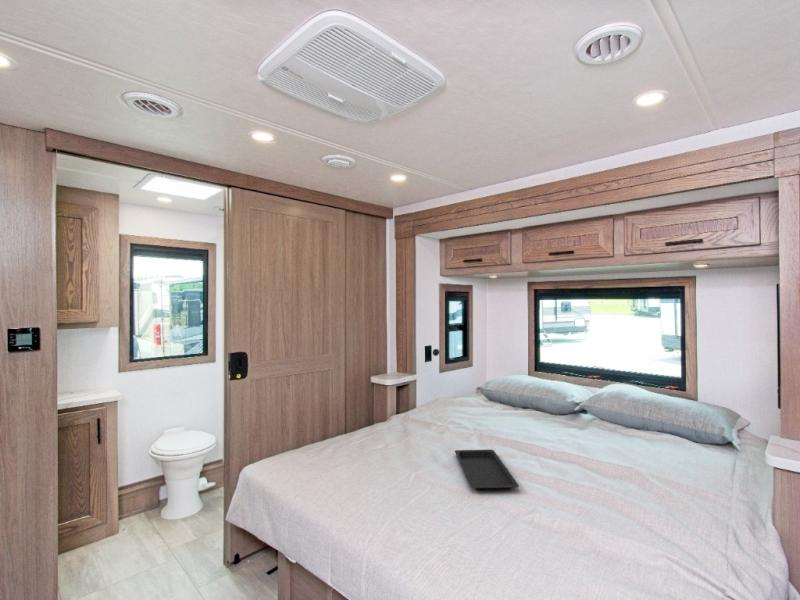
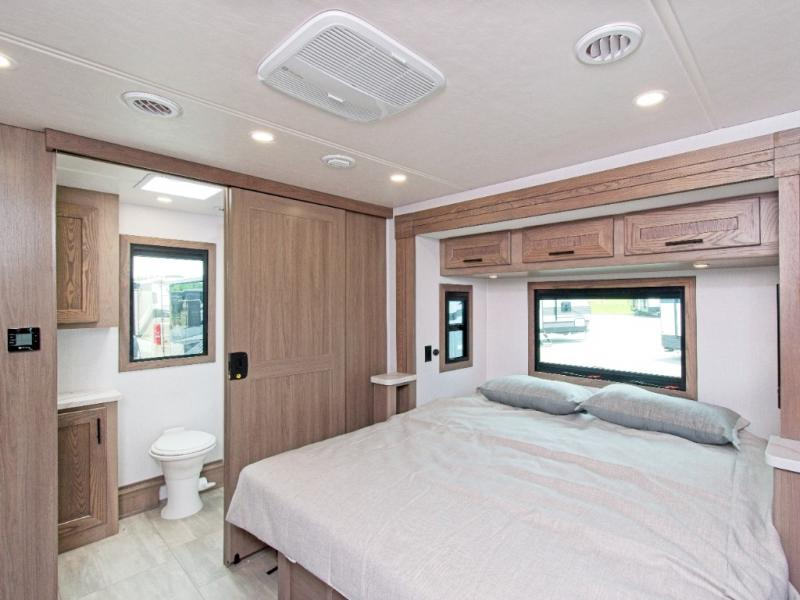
- serving tray (483, 468)
